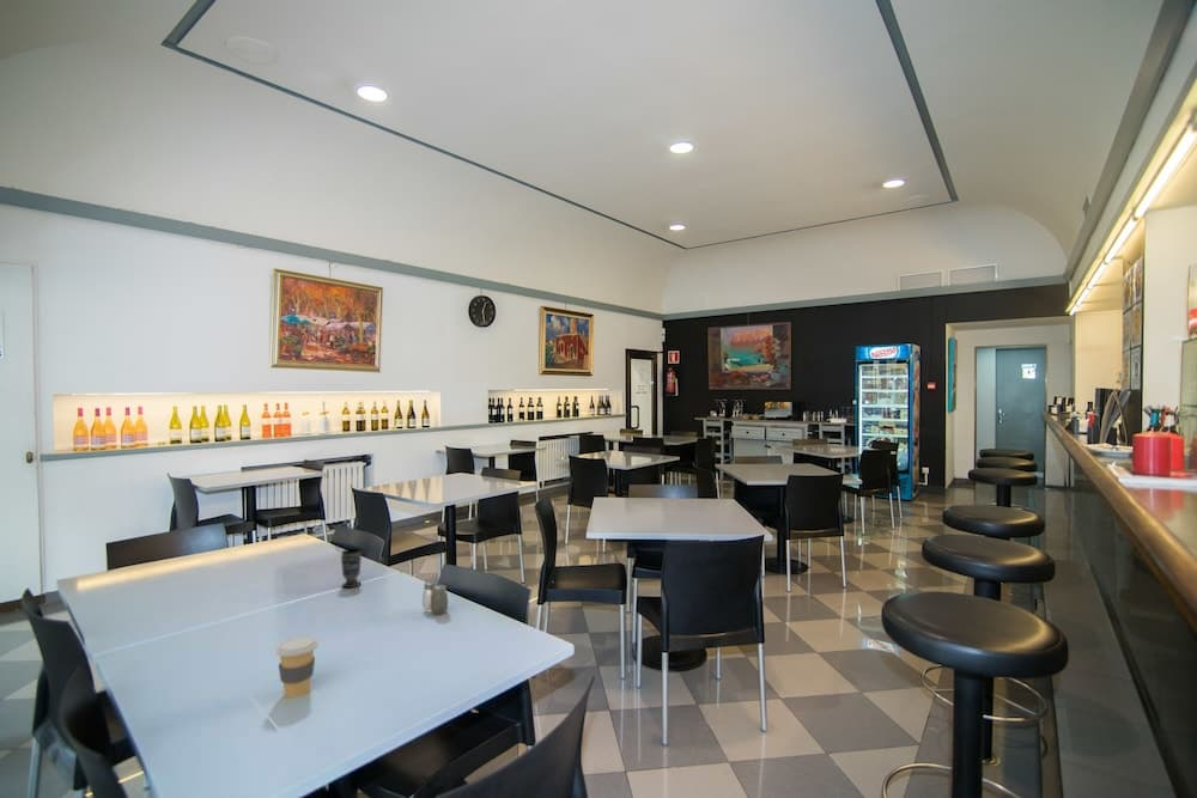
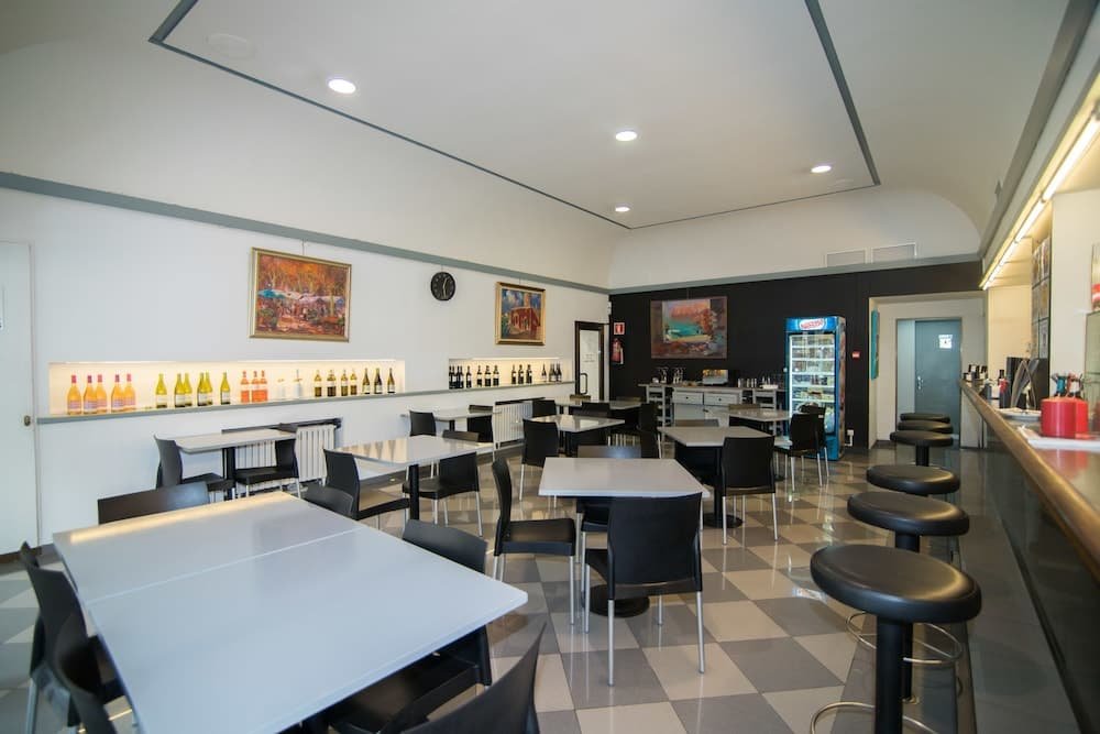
- salt and pepper shaker (435, 597)
- coffee cup (297, 666)
- cup (351, 567)
